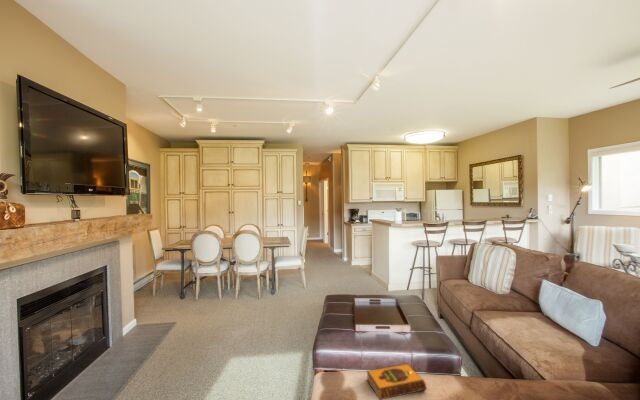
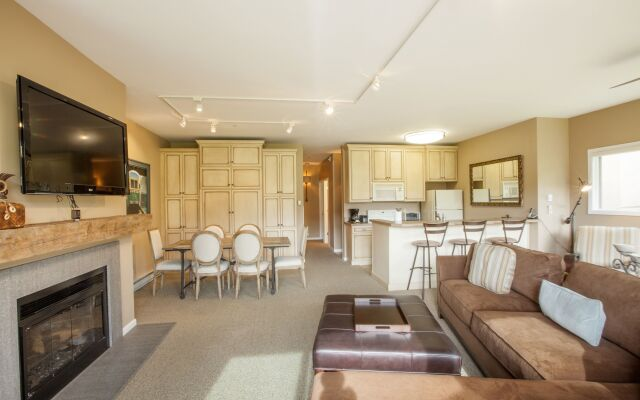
- hardback book (395, 381)
